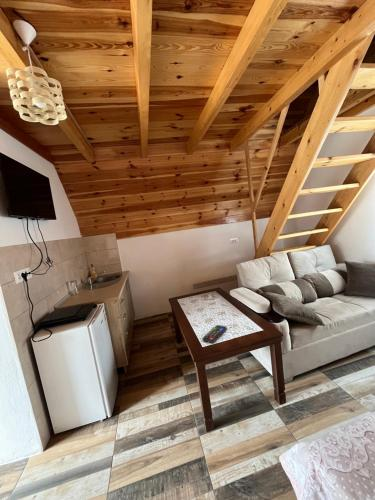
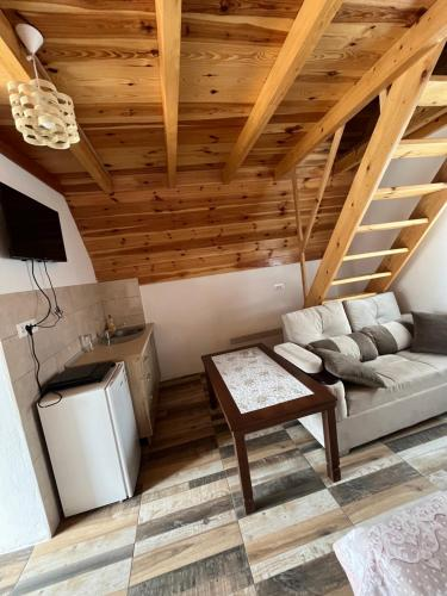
- remote control (215, 333)
